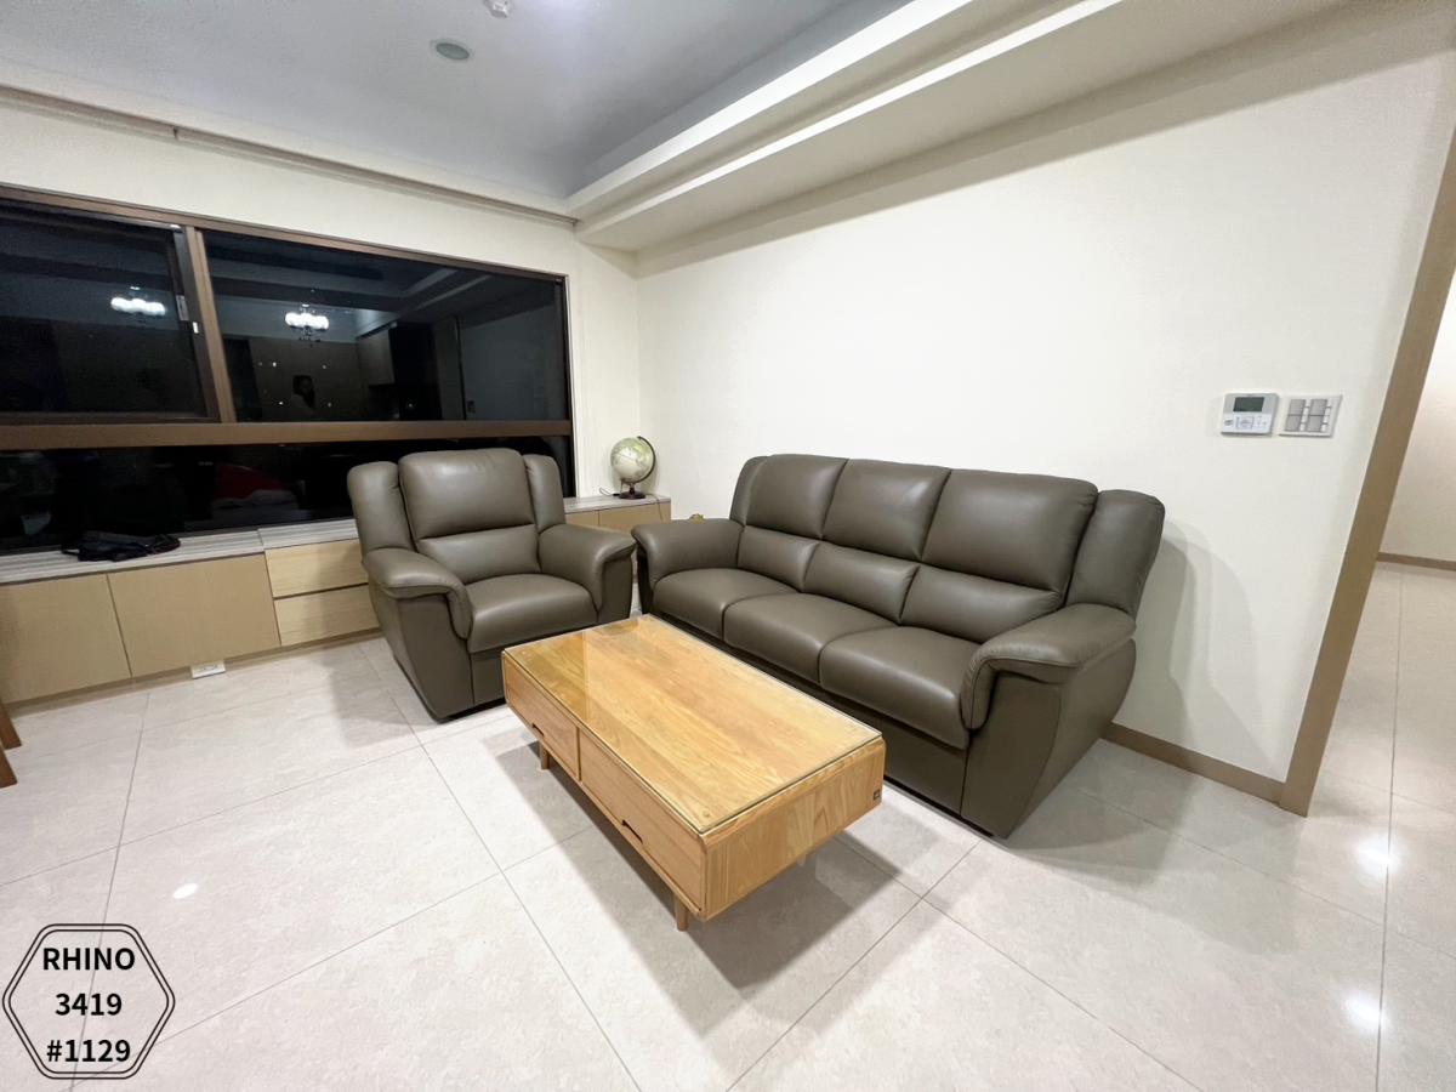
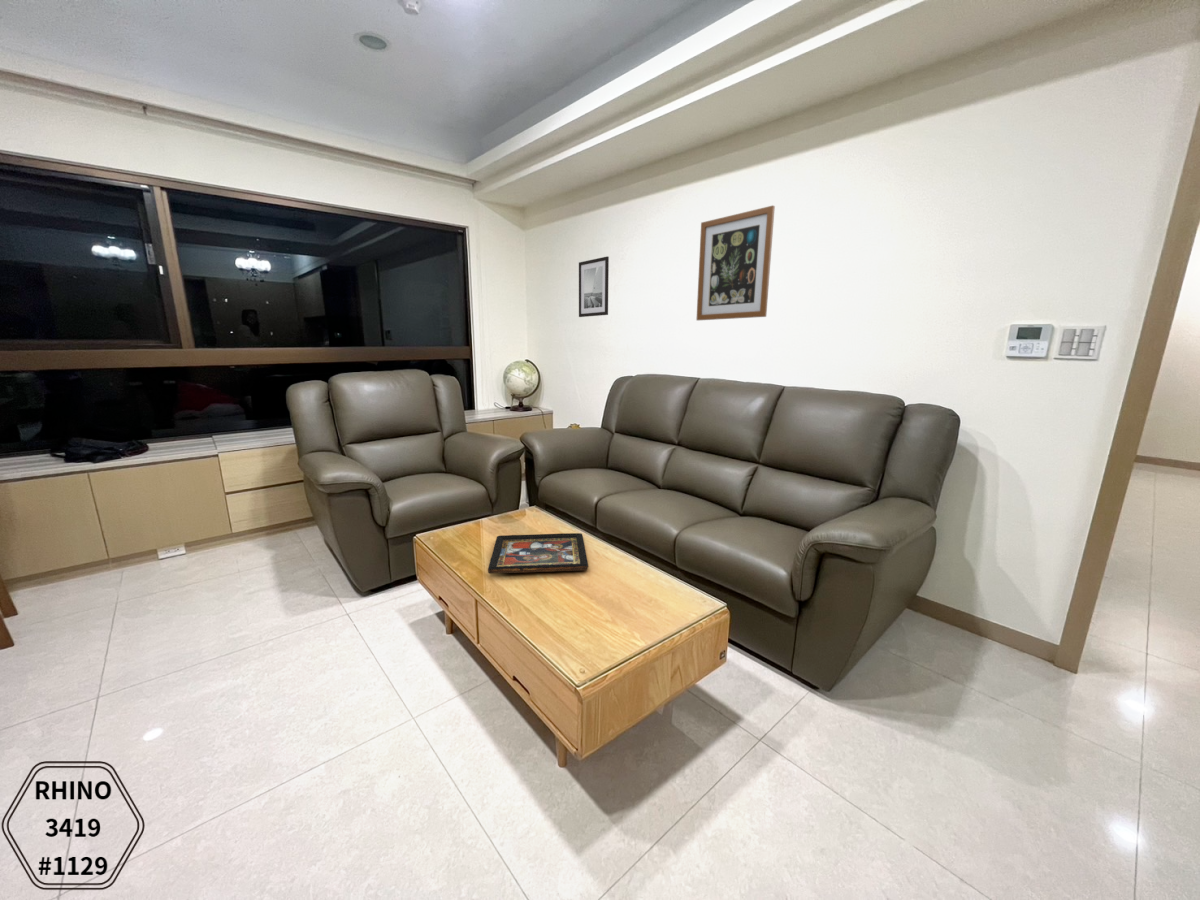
+ wall art (732, 267)
+ decorative tray (539, 551)
+ wall art (593, 288)
